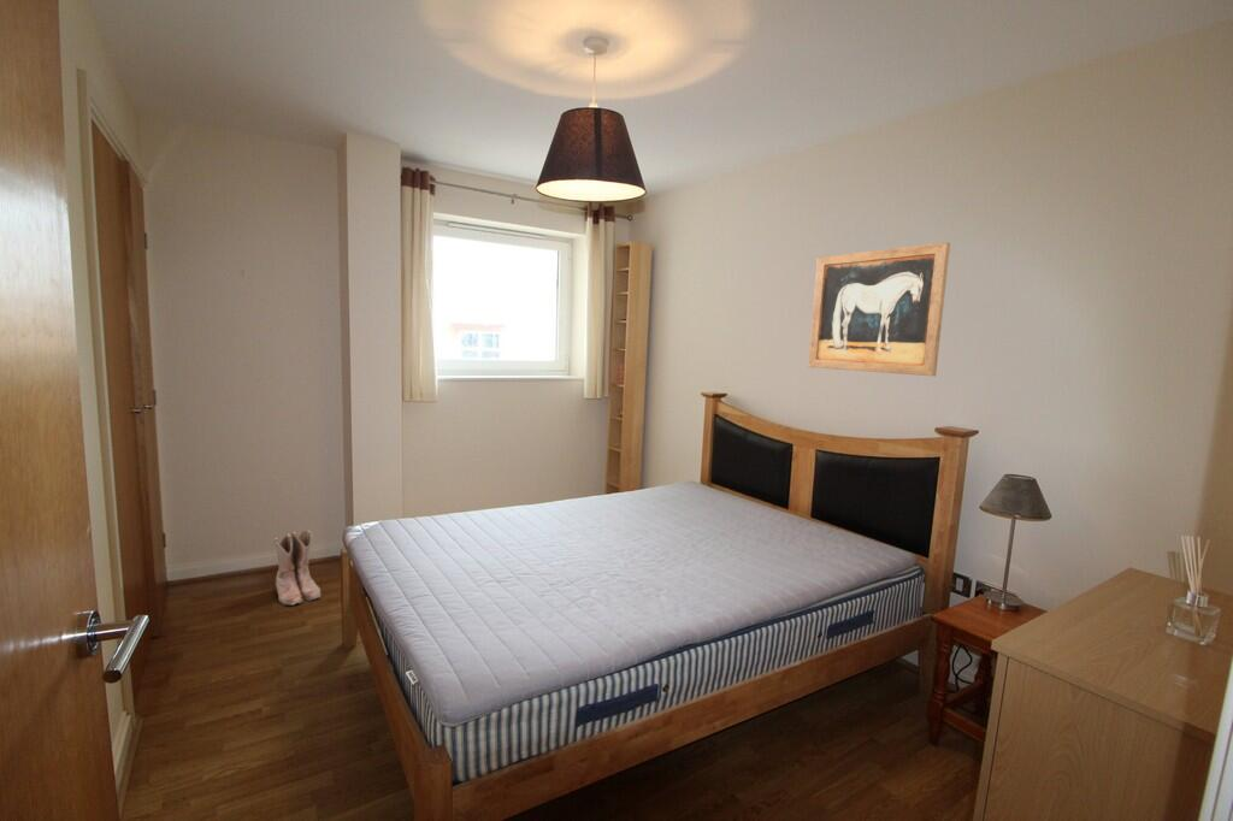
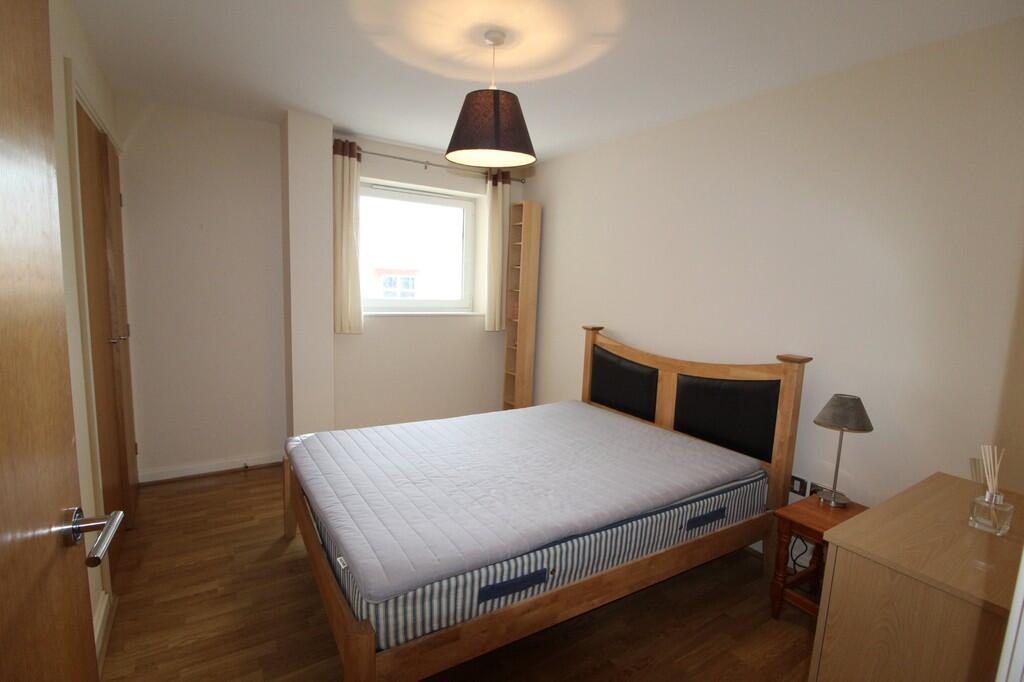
- boots (297, 565)
- wall art (871, 311)
